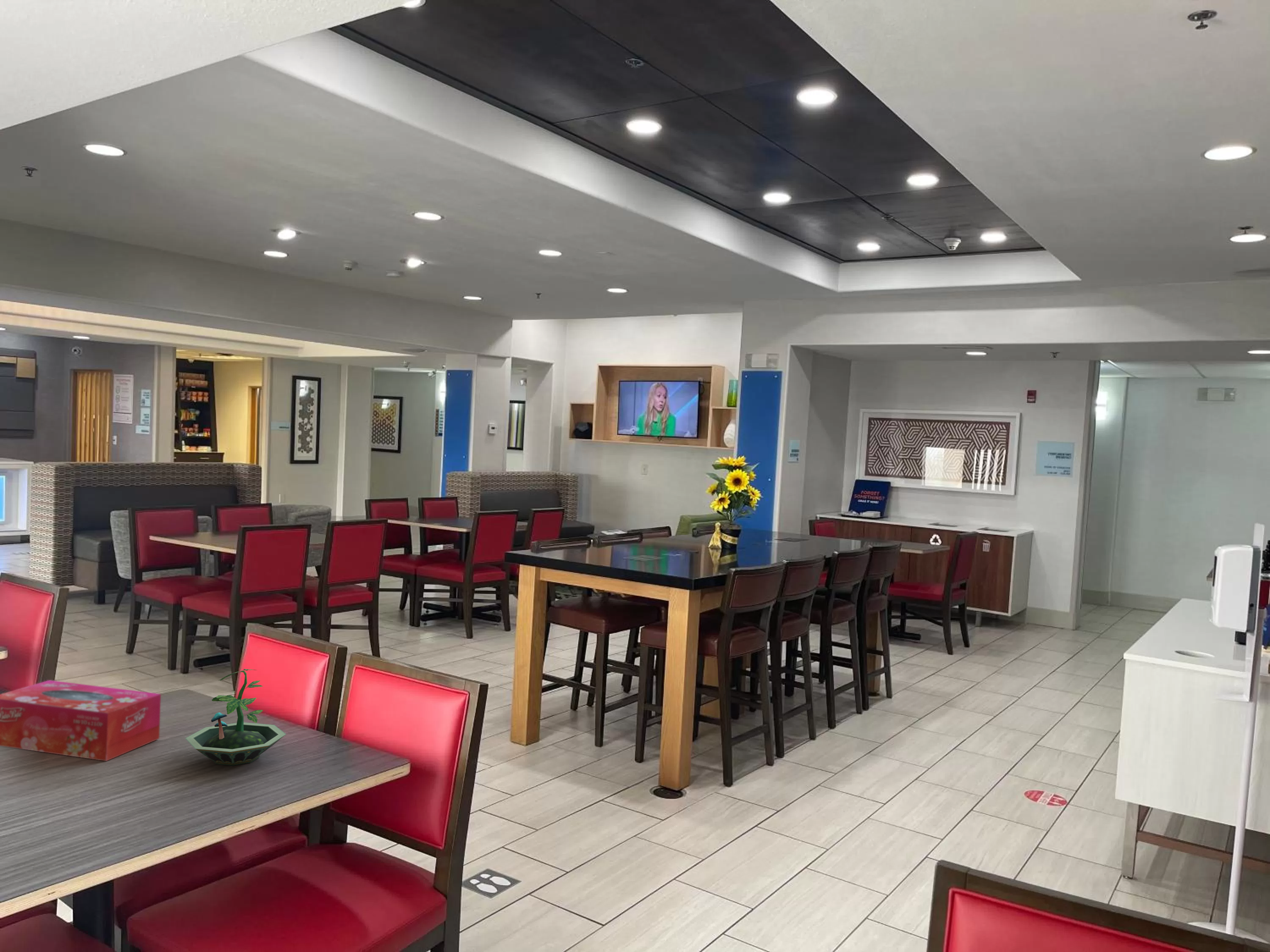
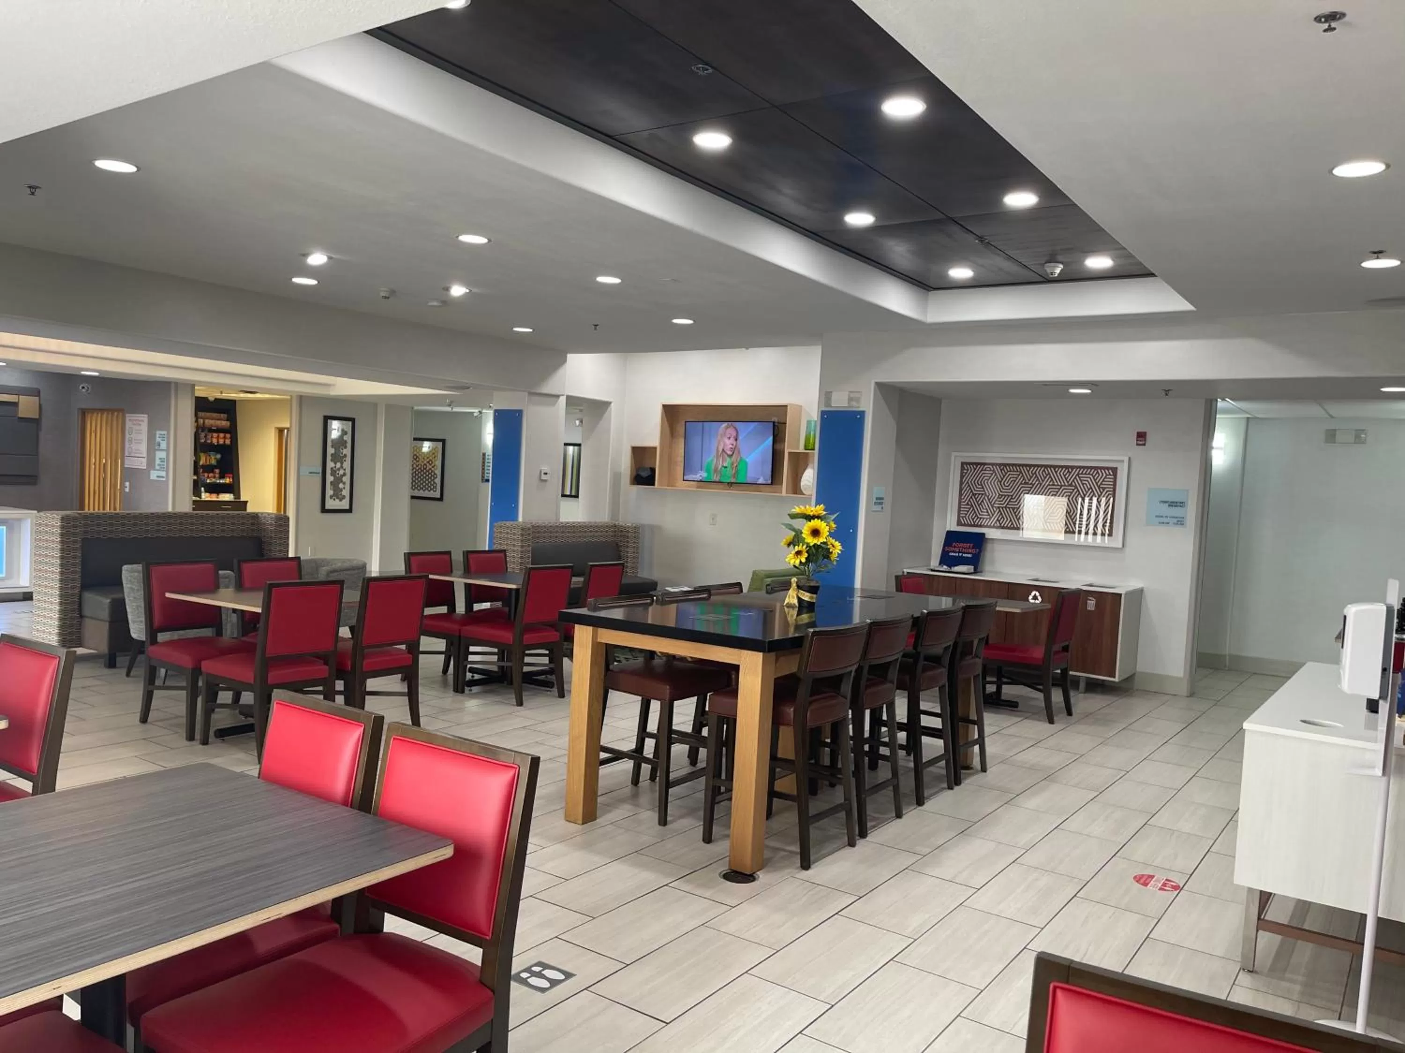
- tissue box (76, 718)
- terrarium (241, 688)
